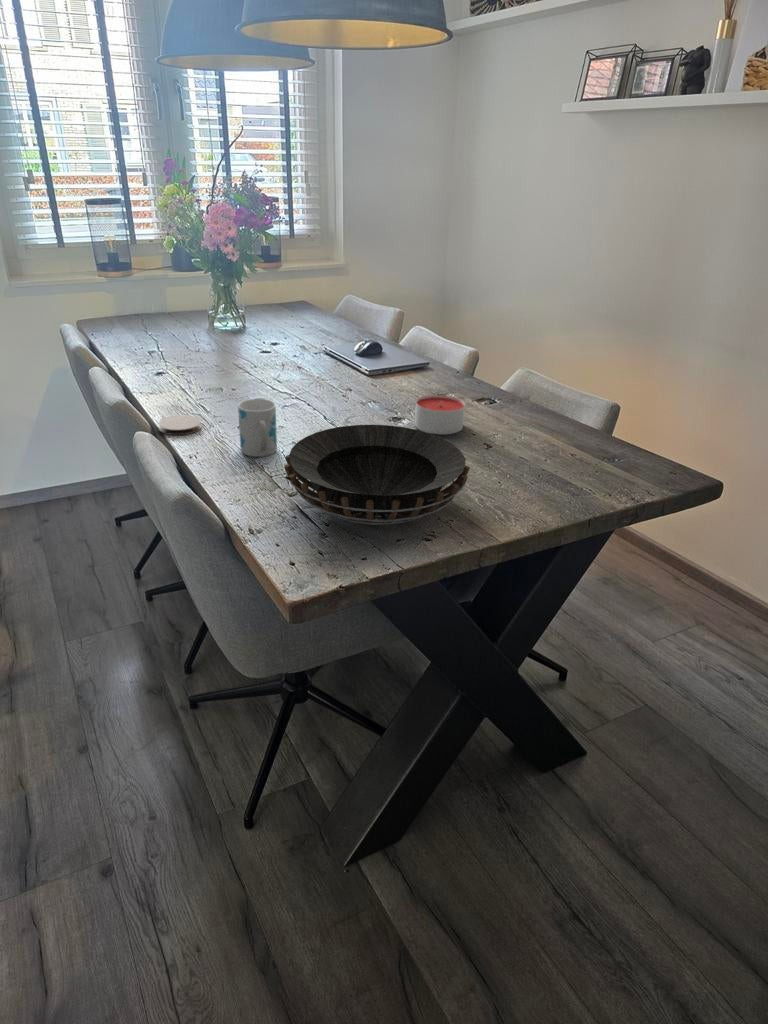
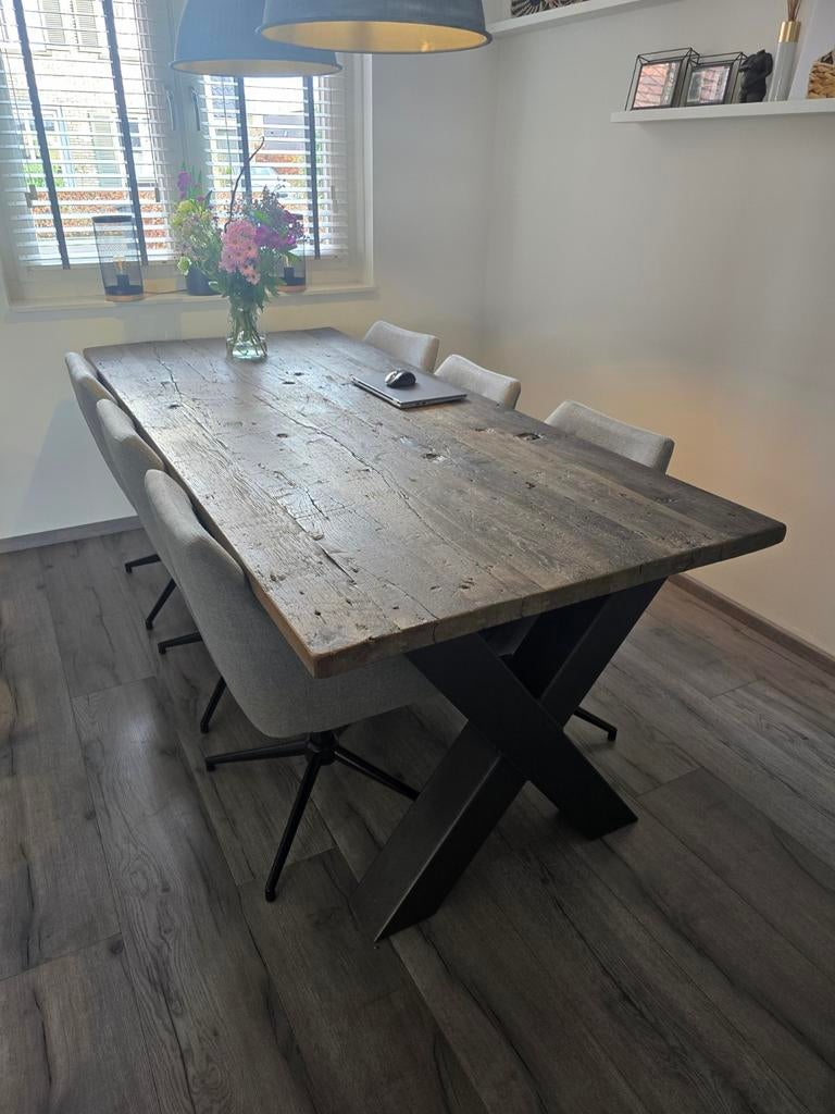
- decorative bowl (374, 480)
- coaster (180, 424)
- candle (439, 413)
- mug (259, 430)
